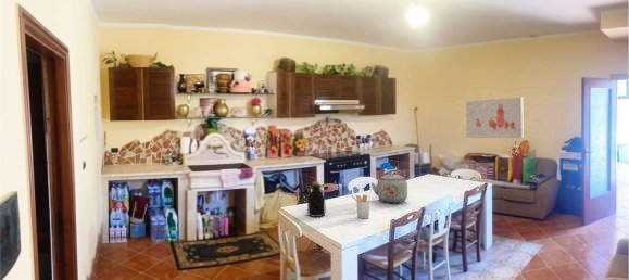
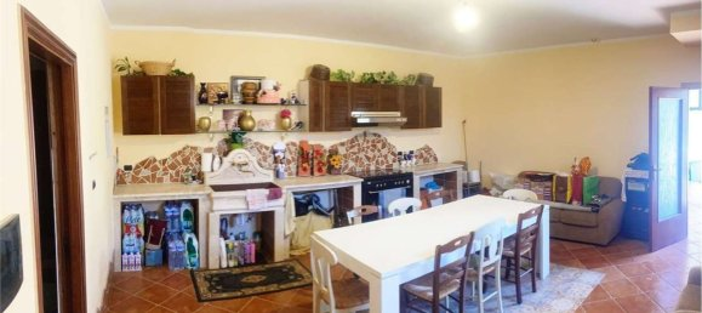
- bottle (316, 199)
- kettle (389, 187)
- utensil holder (360, 205)
- wall art (493, 118)
